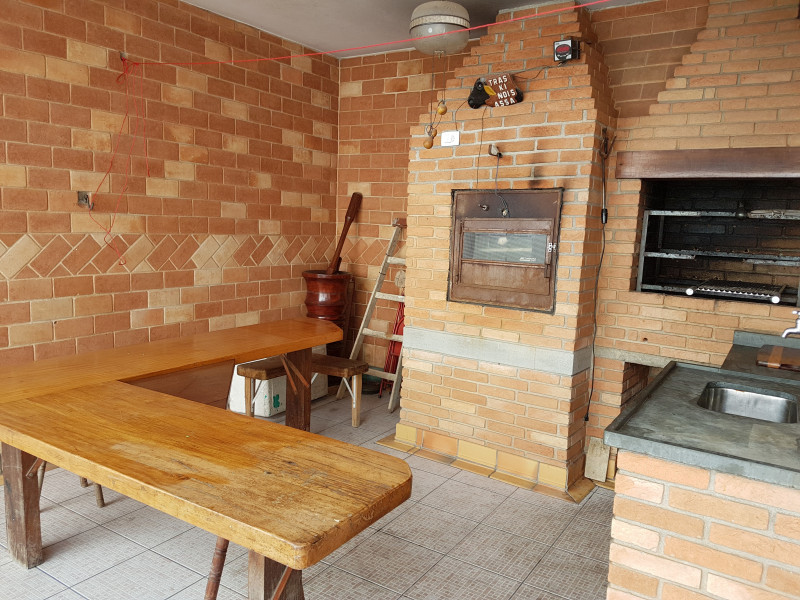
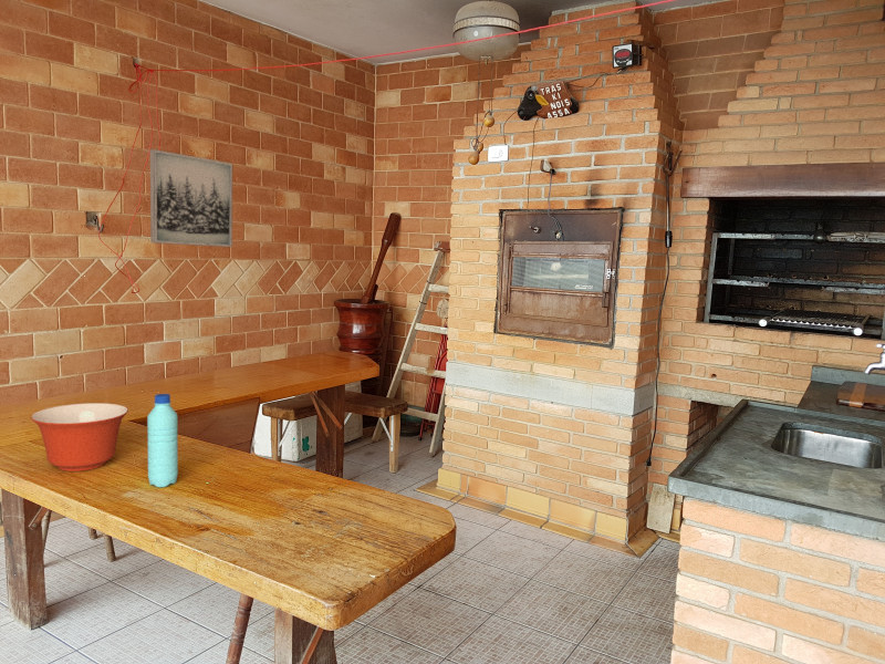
+ mixing bowl (81, 438)
+ water bottle (163, 439)
+ wall art (194, 201)
